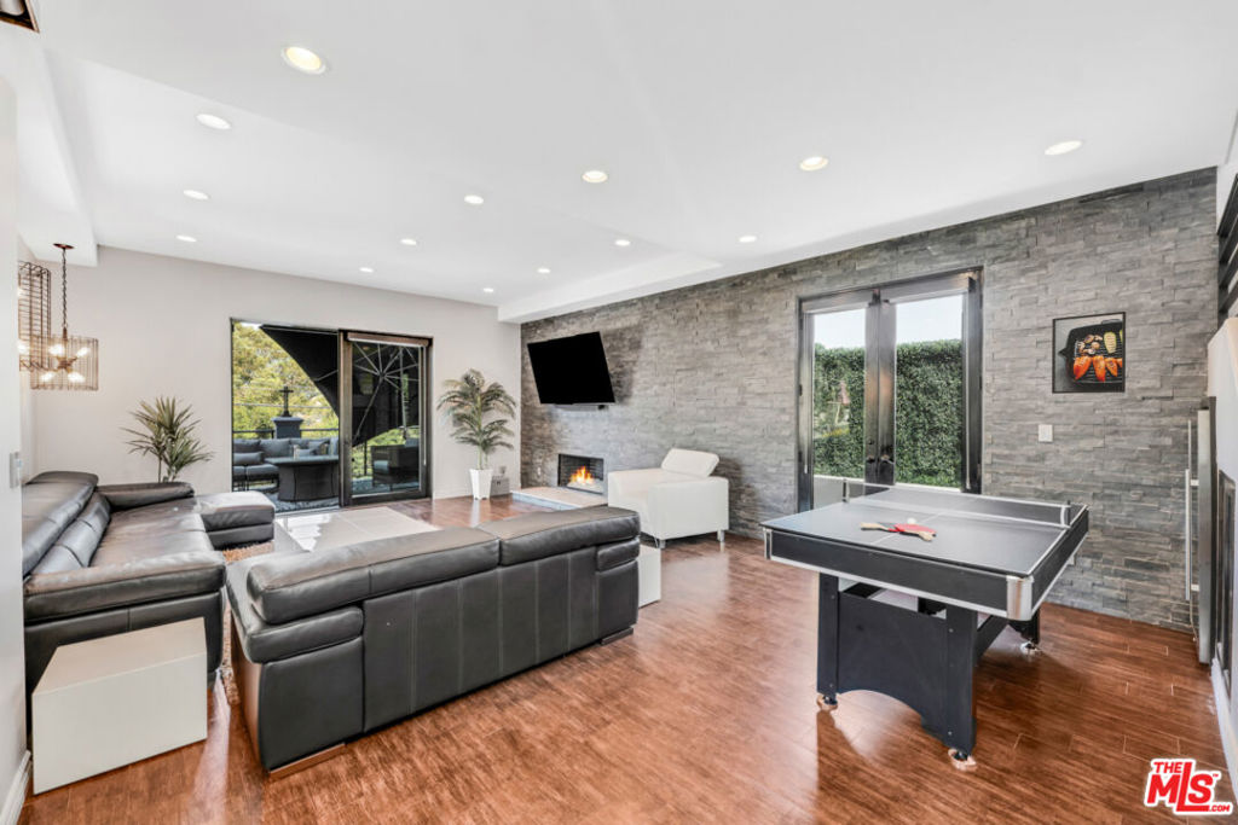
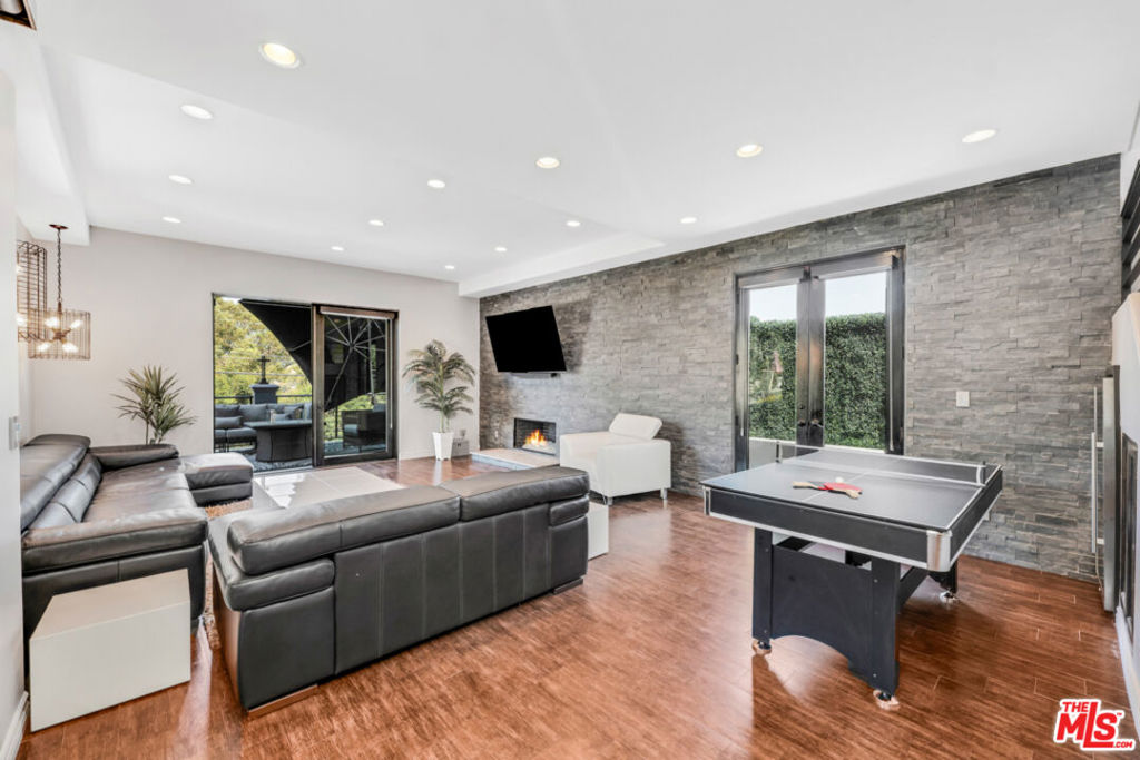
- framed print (1087, 354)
